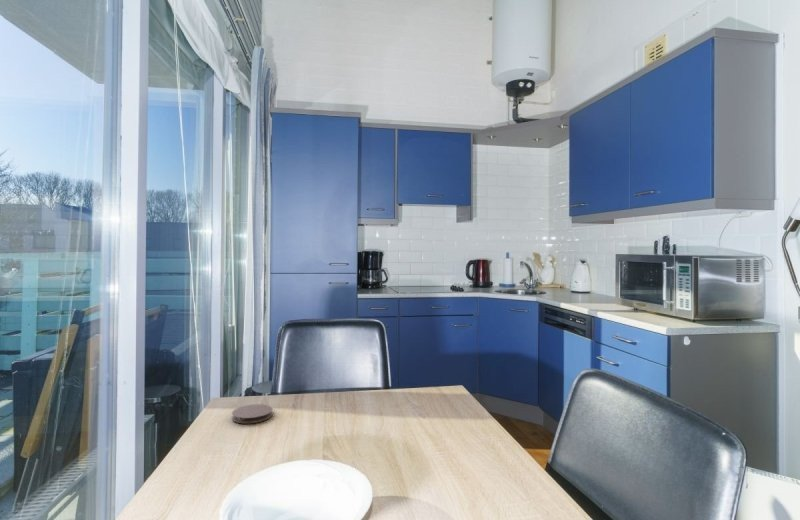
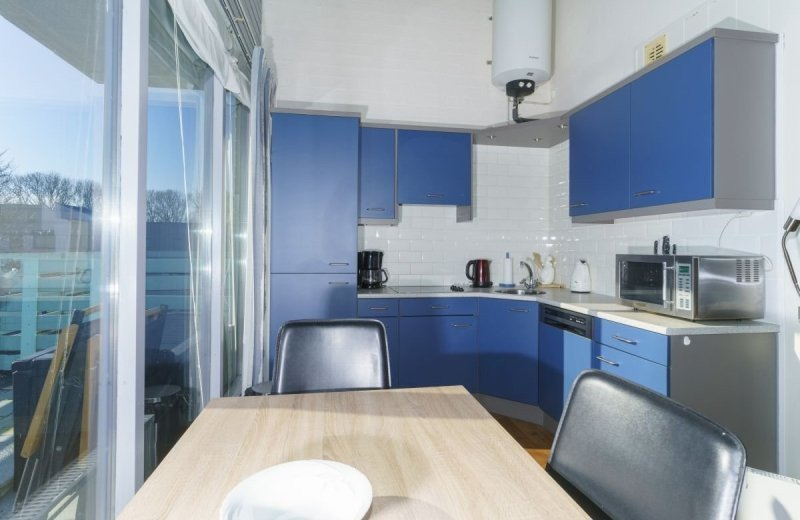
- coaster (252, 413)
